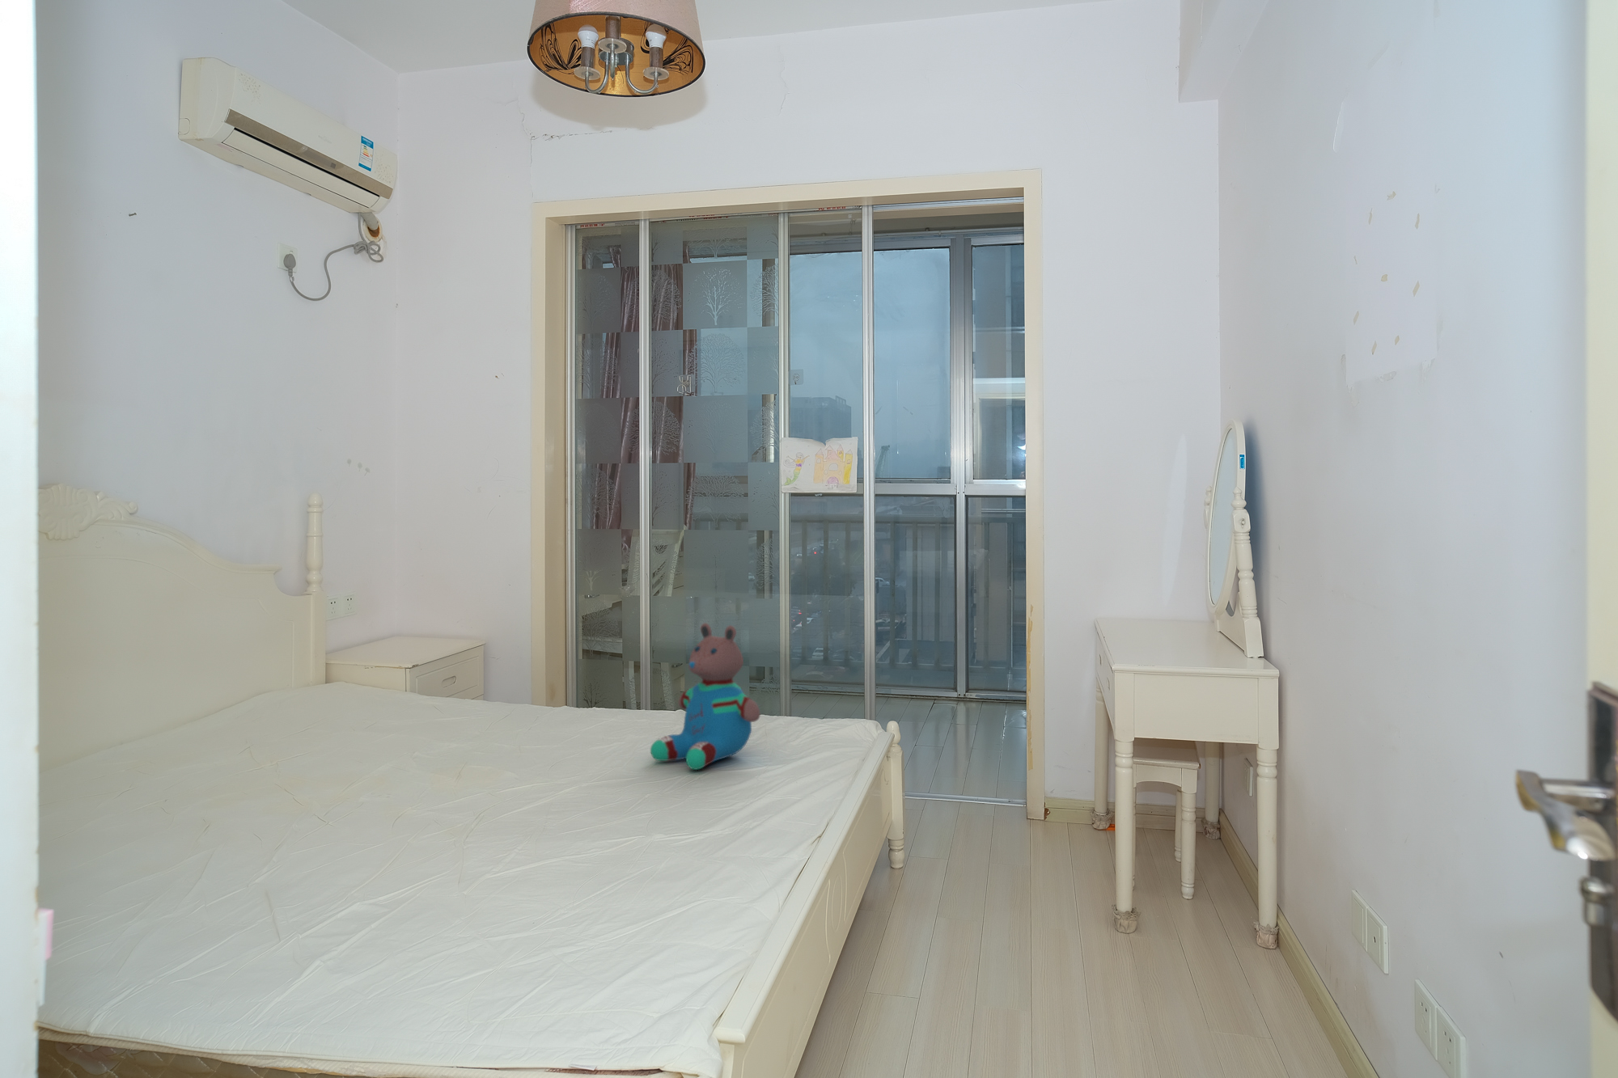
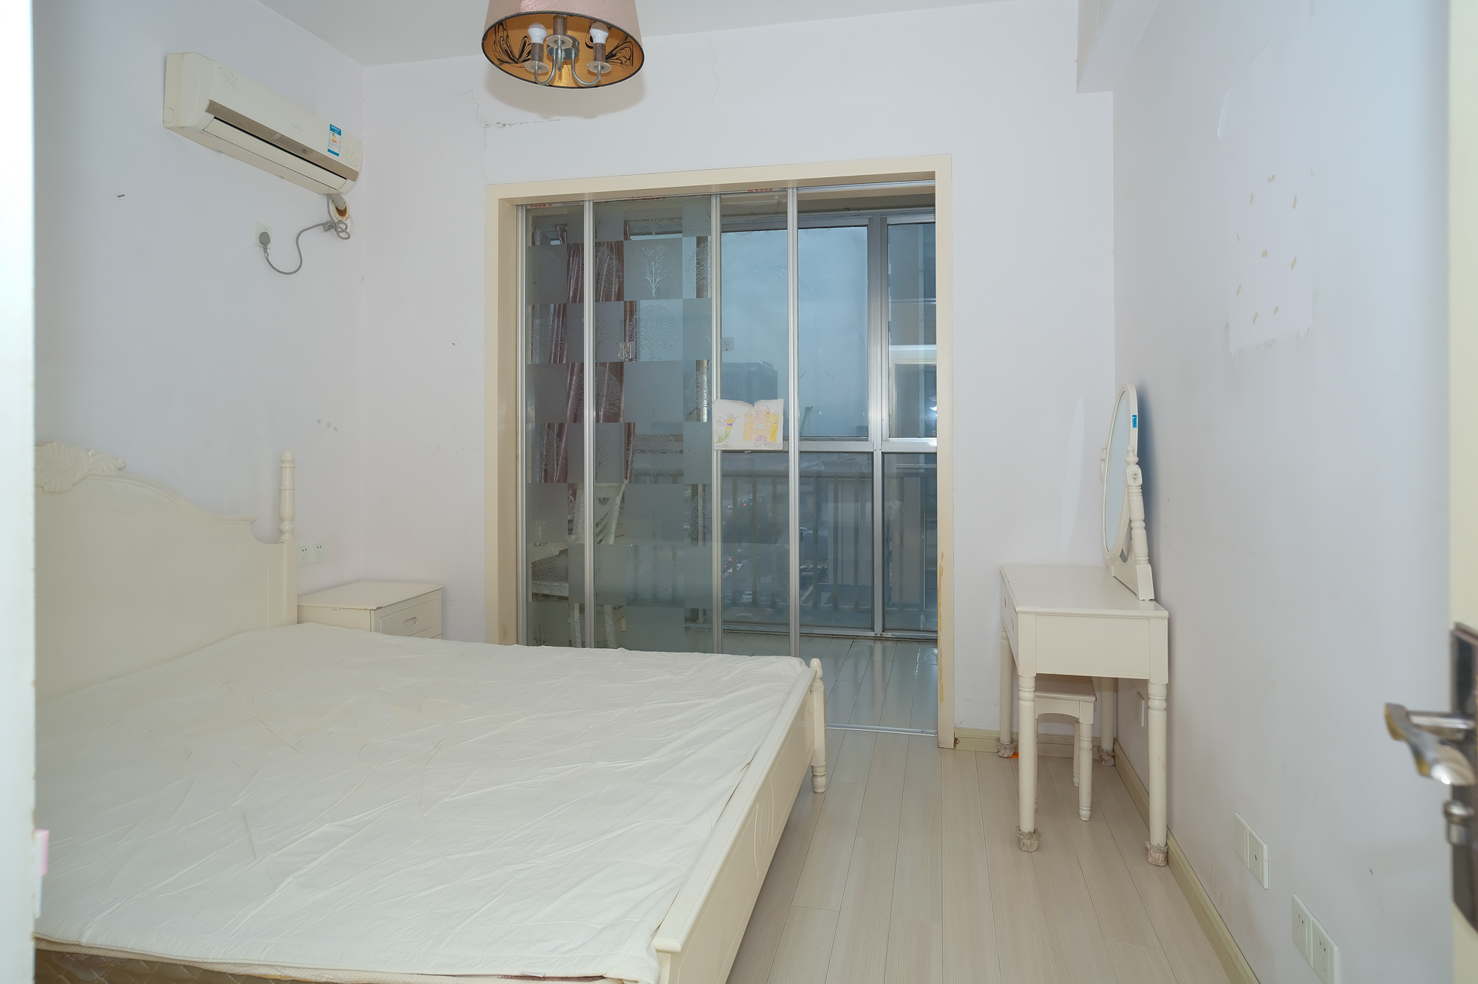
- teddy bear (703, 692)
